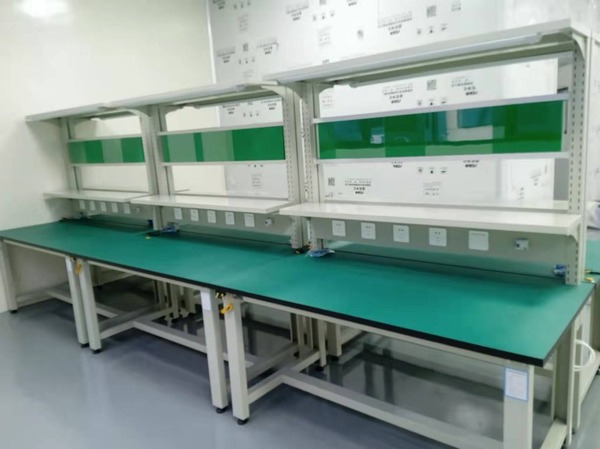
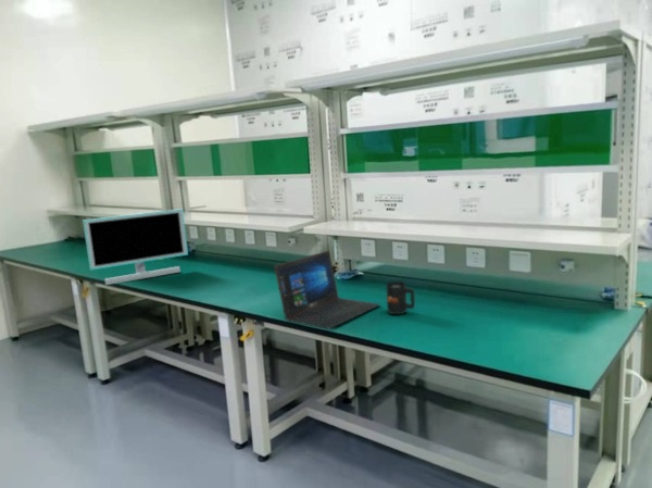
+ monitor (138, 246)
+ mug (400, 299)
+ laptop (328, 286)
